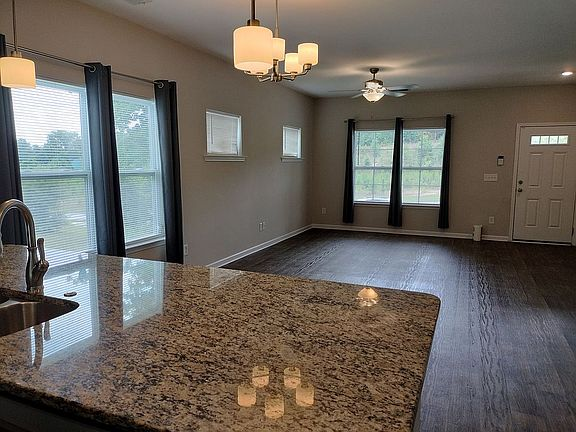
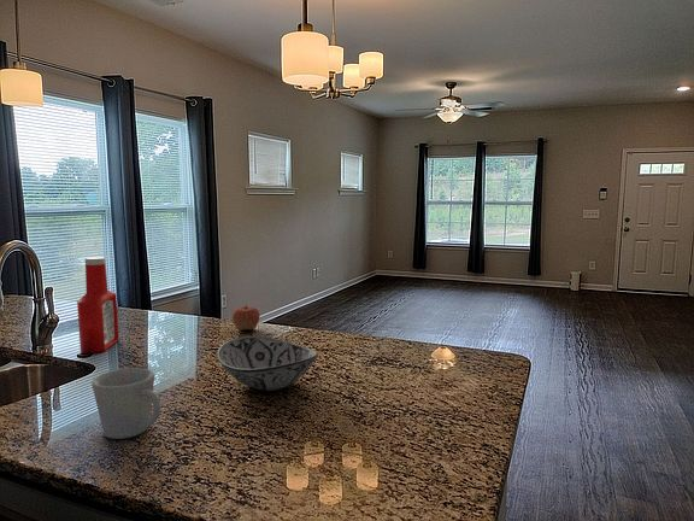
+ mug (133, 405)
+ soap bottle (98, 302)
+ apple (246, 316)
+ decorative bowl (267, 365)
